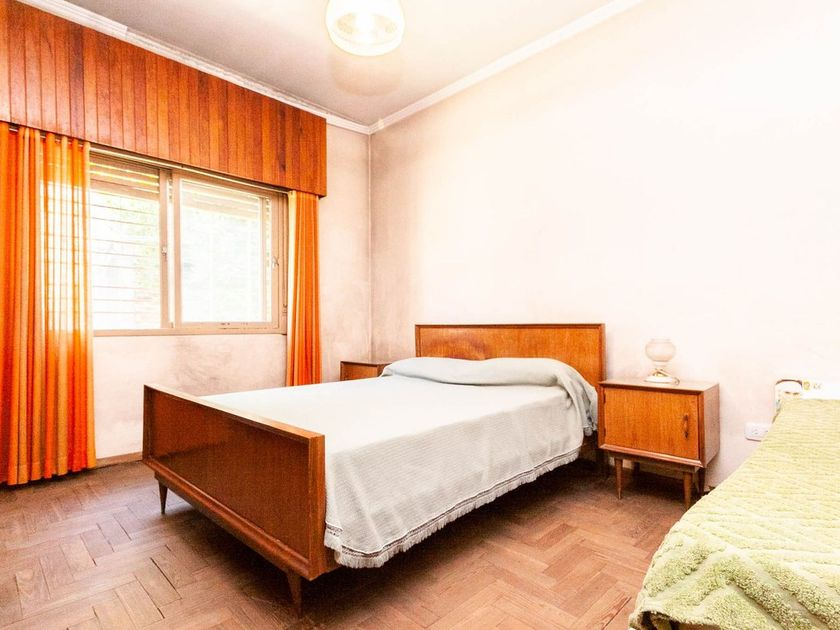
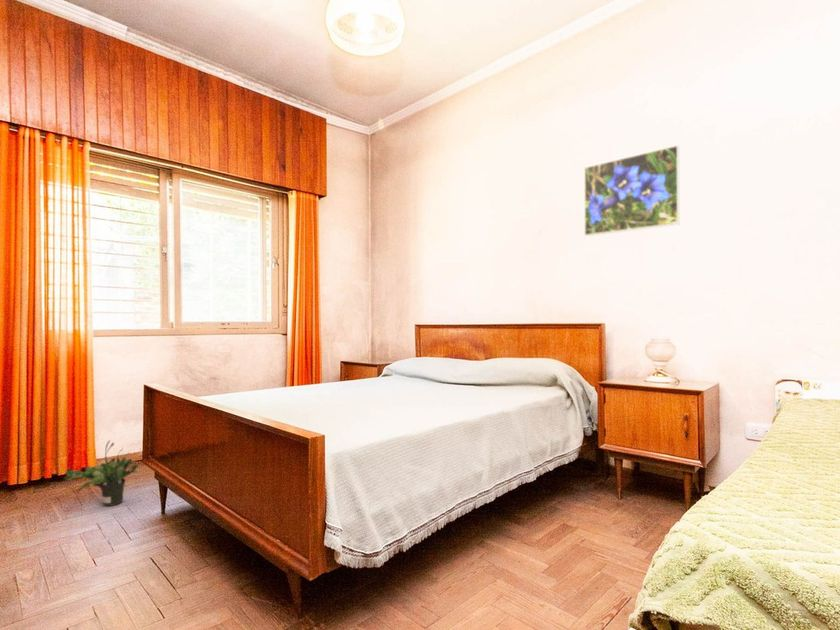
+ potted plant (103, 474)
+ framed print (628, 193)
